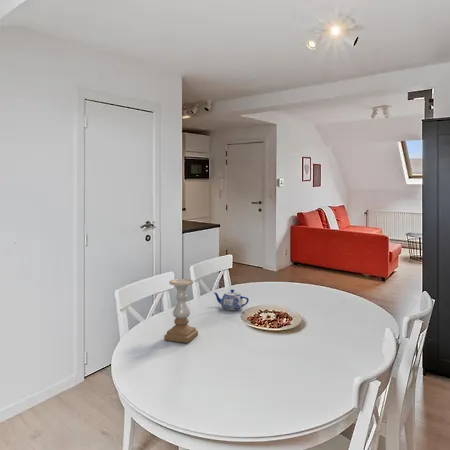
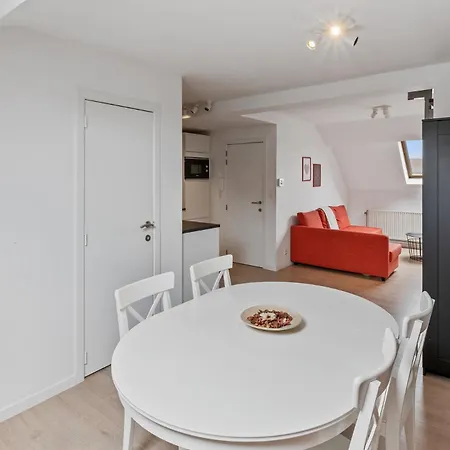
- candle holder (181, 309)
- teapot (230, 299)
